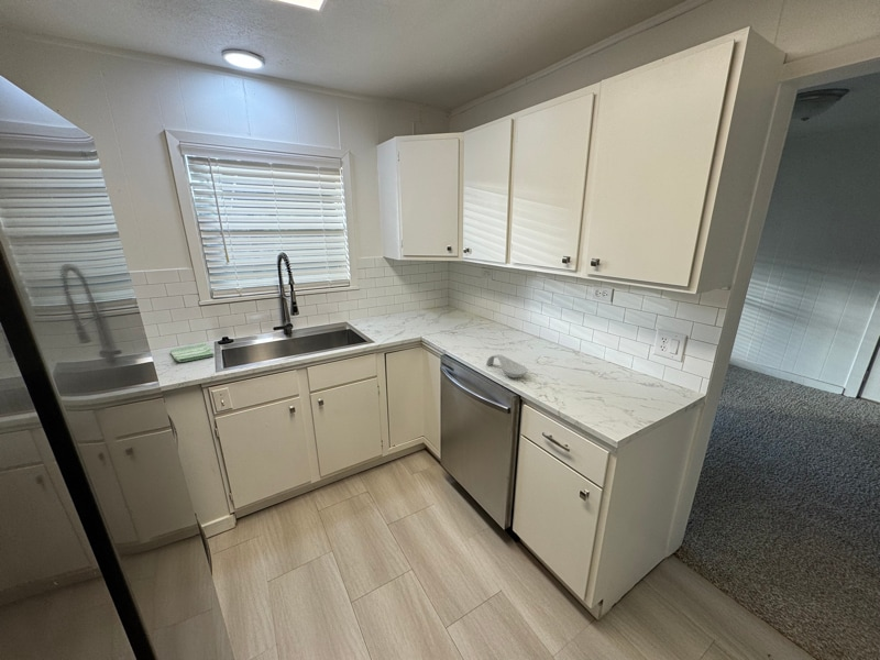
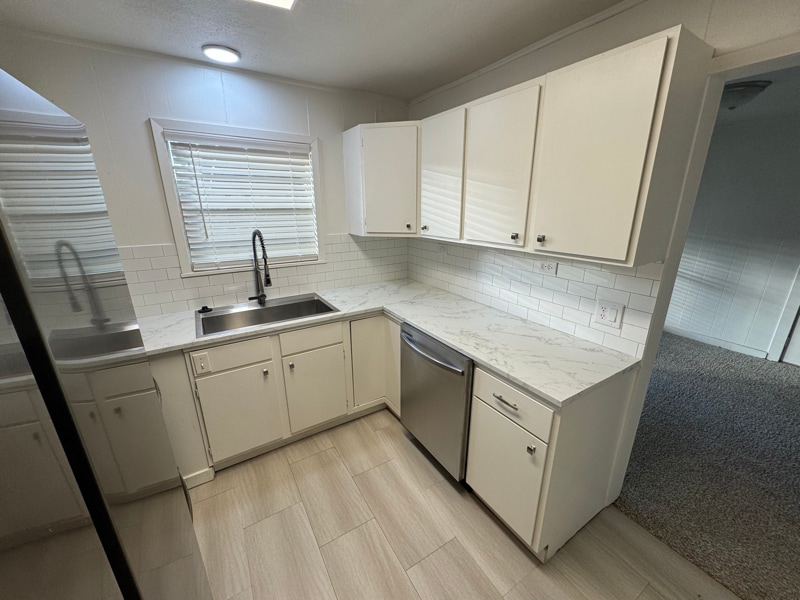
- spoon rest (505, 365)
- dish towel (193, 352)
